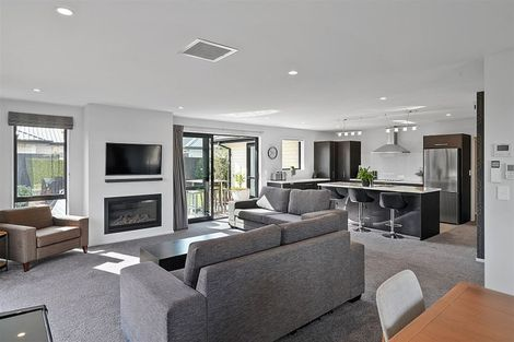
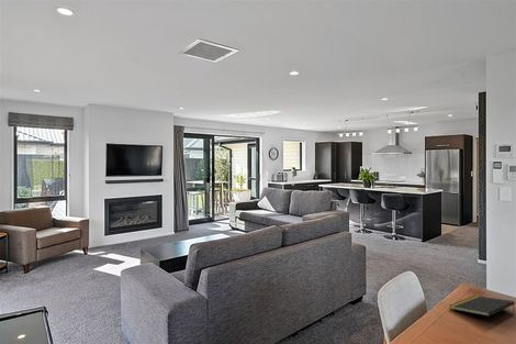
+ notepad (481, 304)
